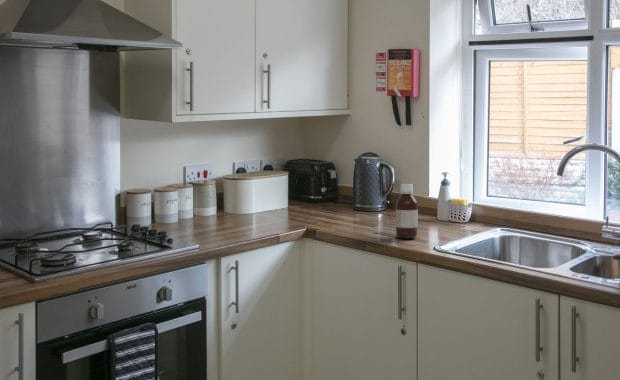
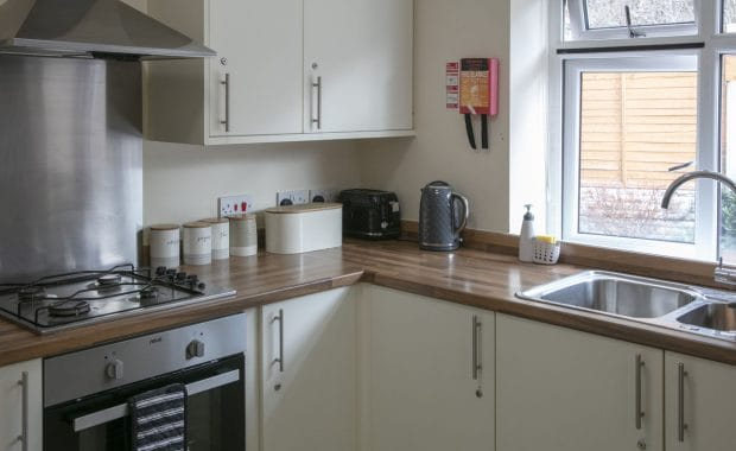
- bottle (406, 211)
